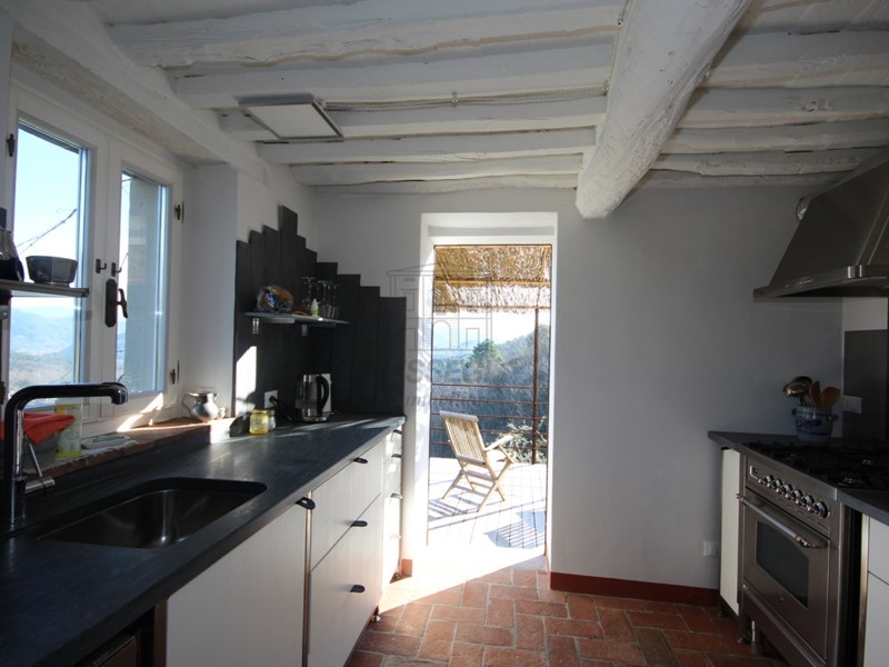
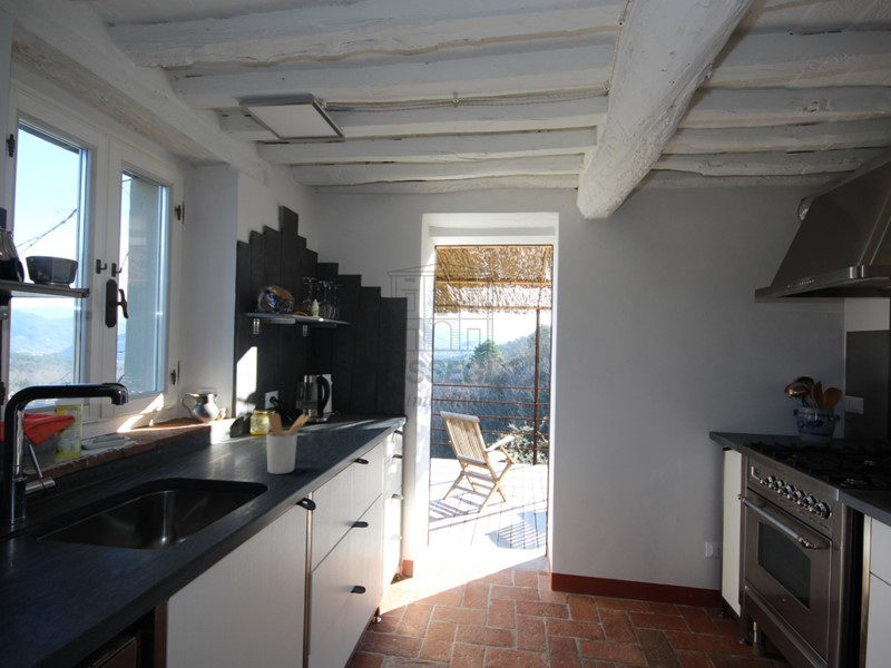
+ utensil holder (288, 441)
